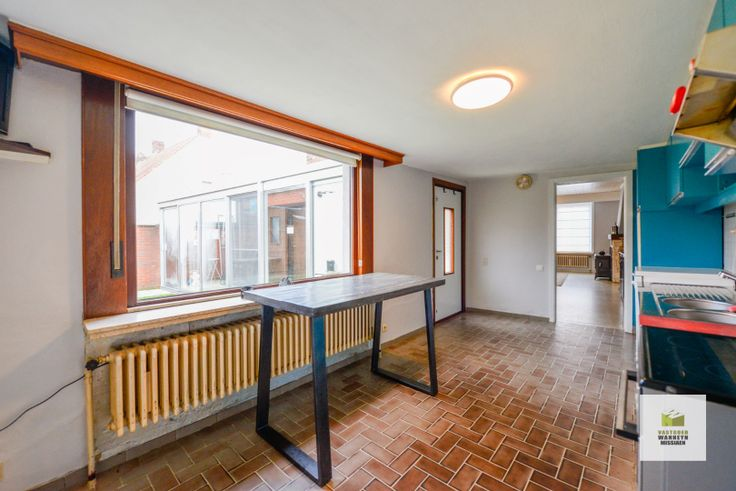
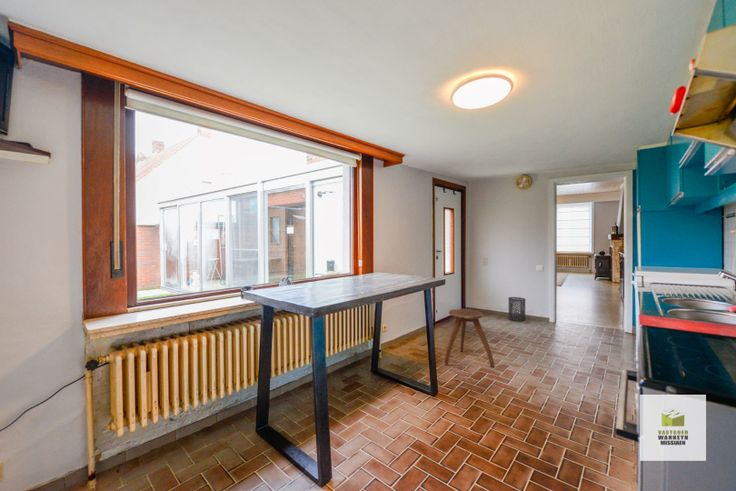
+ stool (464, 335)
+ trash can (516, 308)
